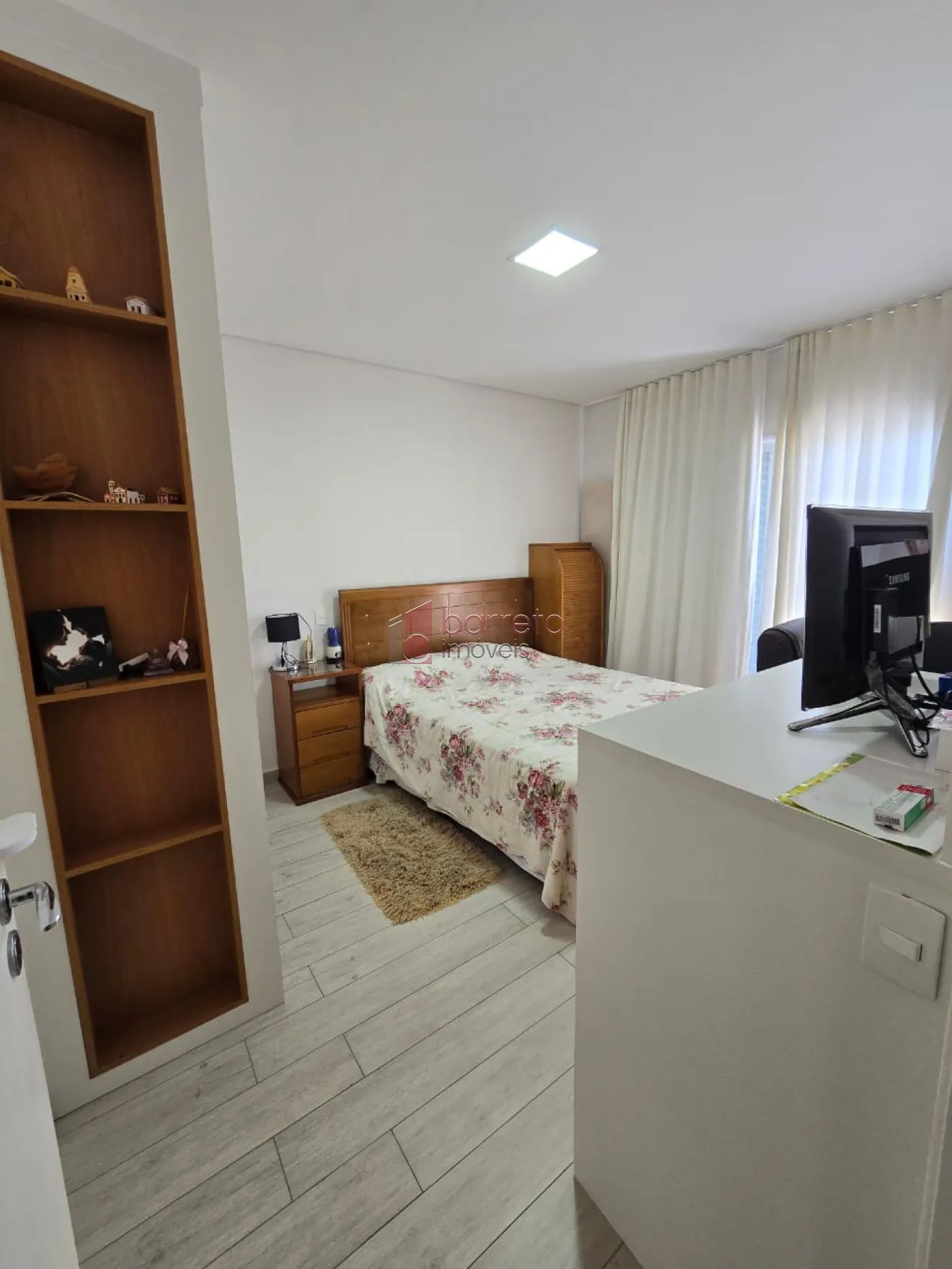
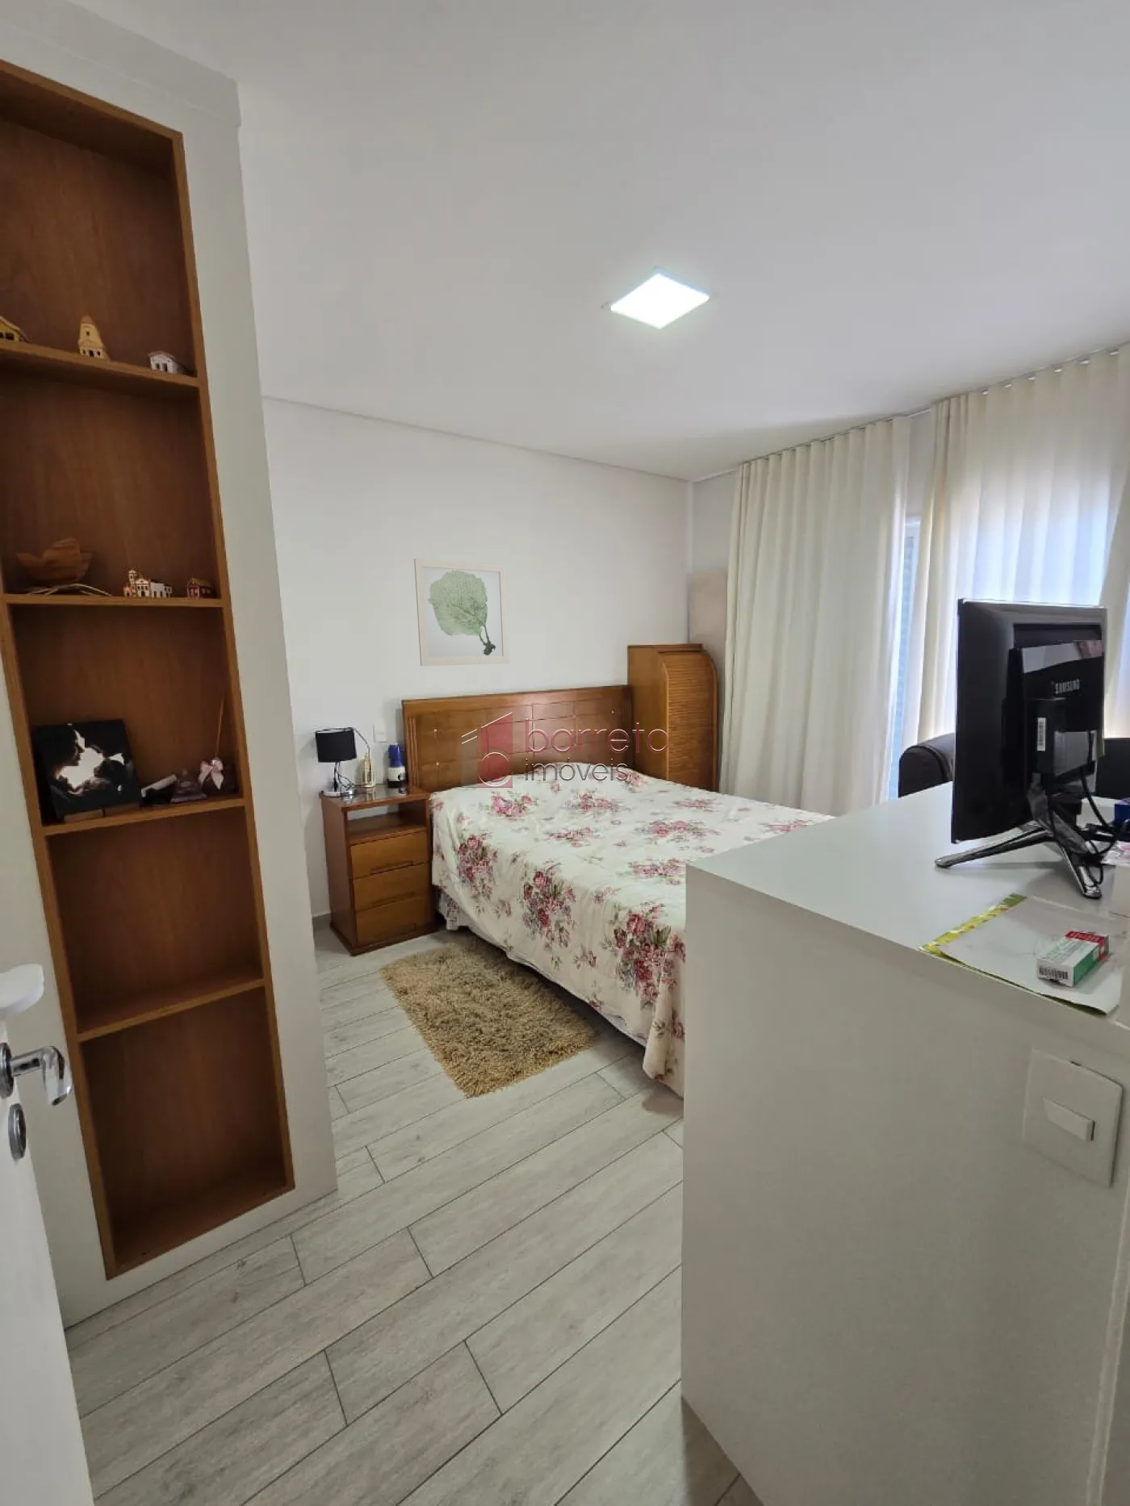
+ wall art (464, 614)
